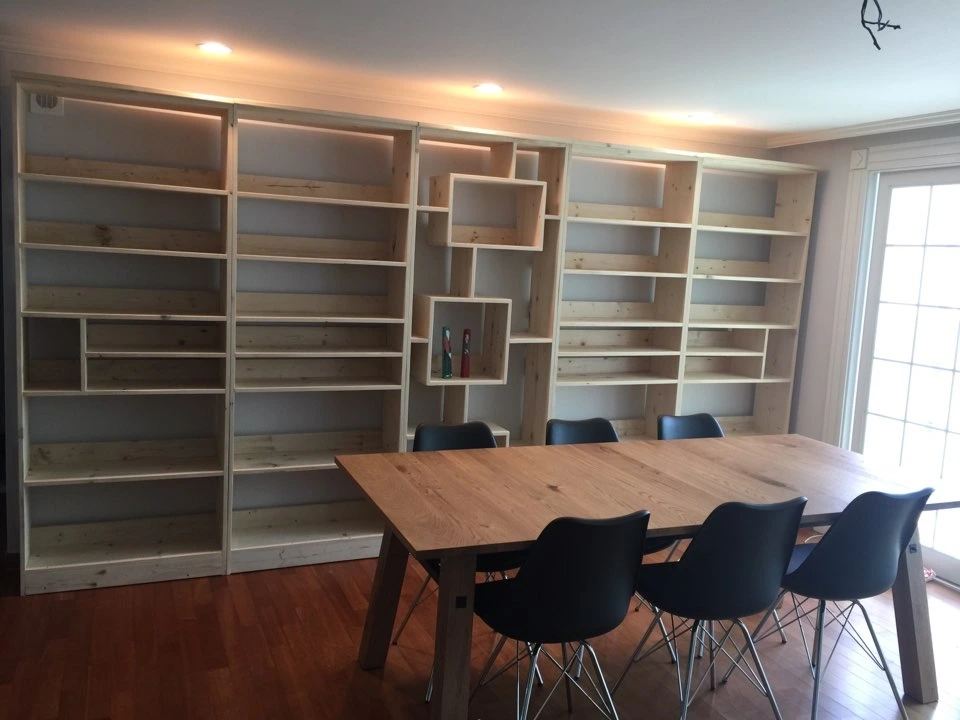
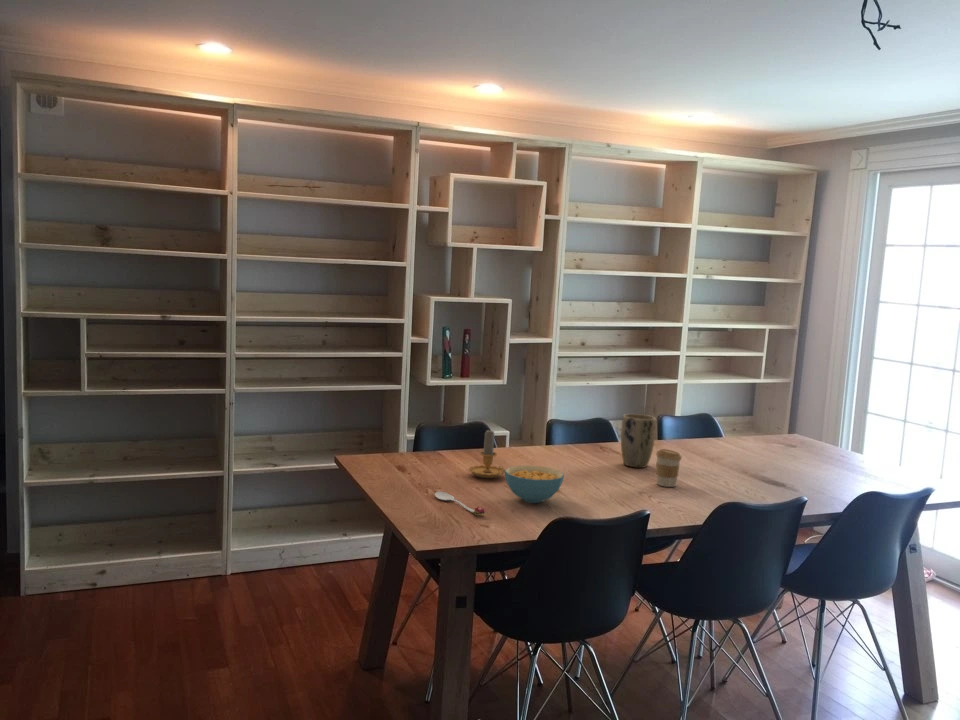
+ spoon (459, 502)
+ candle (490, 453)
+ plant pot (637, 440)
+ coffee cup (667, 467)
+ cereal bowl (533, 486)
